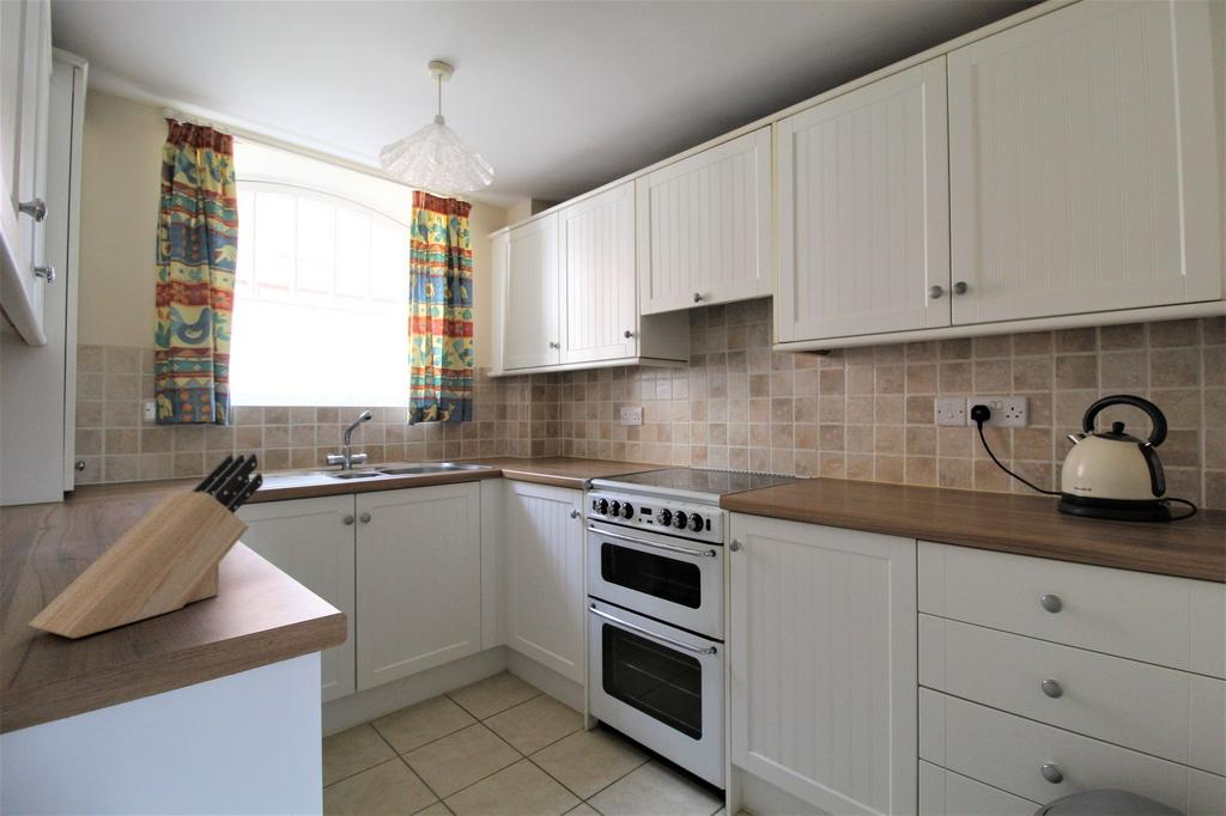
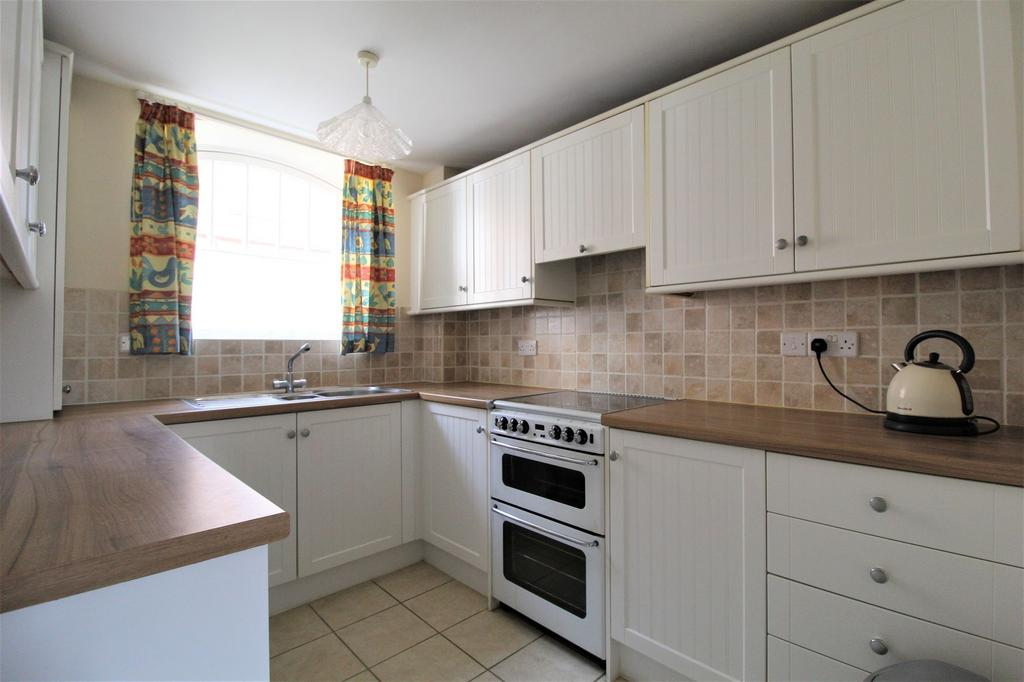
- knife block (166, 530)
